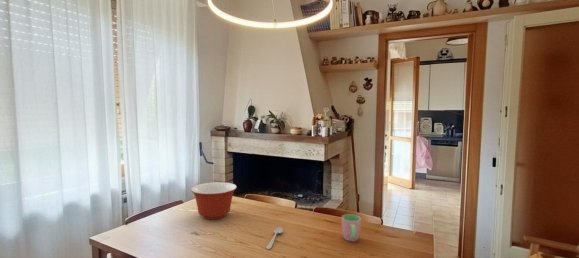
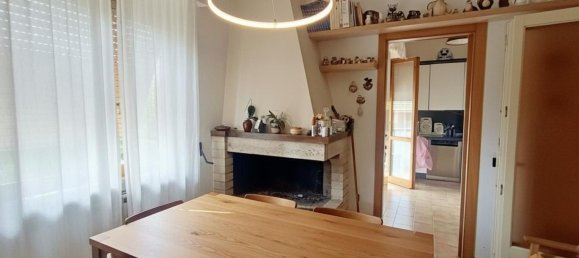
- cup (351, 229)
- spoon (274, 237)
- mixing bowl (214, 201)
